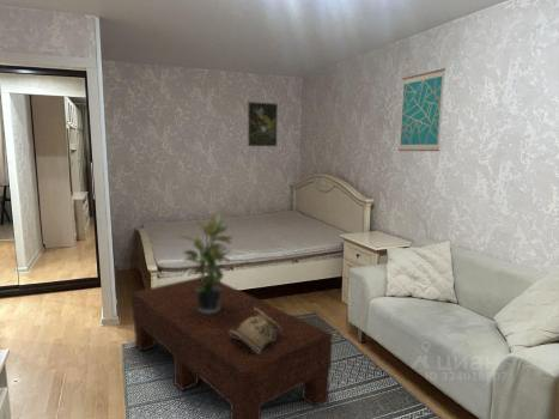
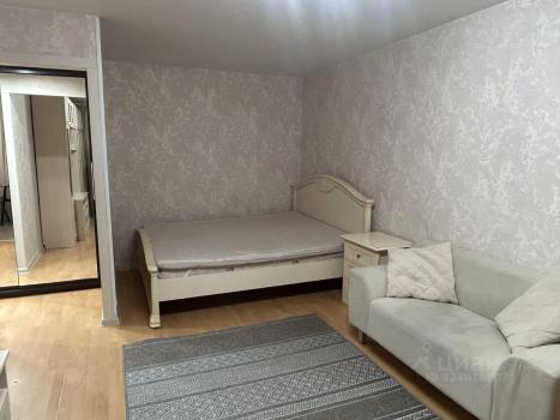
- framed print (262, 125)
- wall art (419, 113)
- decorative bowl (256, 326)
- coffee table (220, 340)
- potted plant (209, 261)
